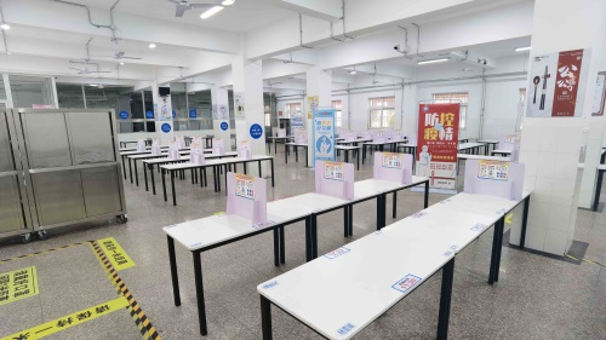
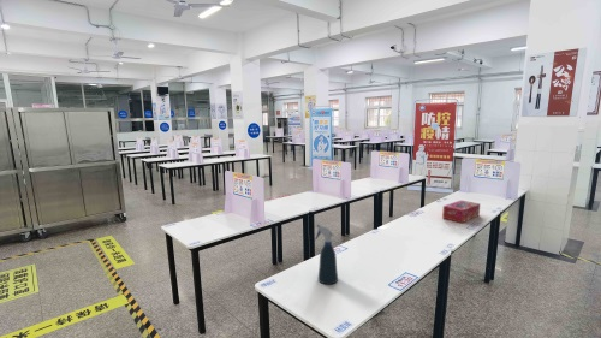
+ spray bottle (326, 253)
+ tissue box (460, 210)
